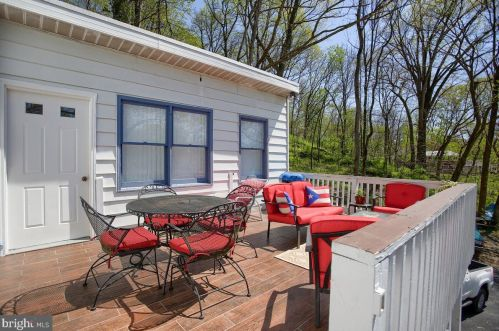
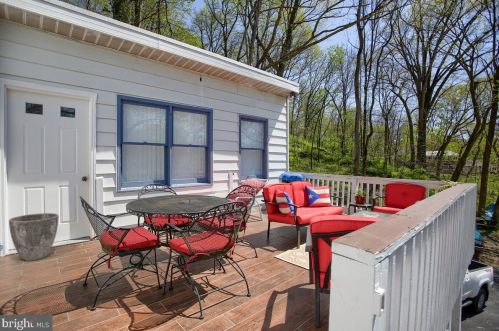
+ planter pot (35, 237)
